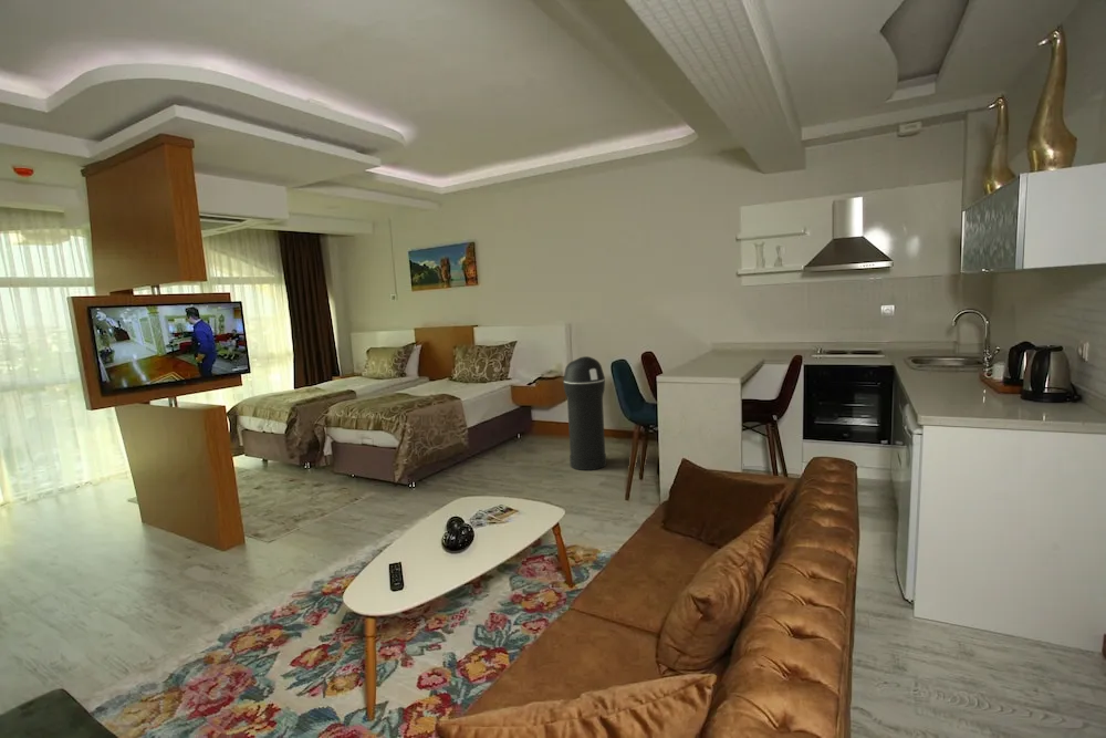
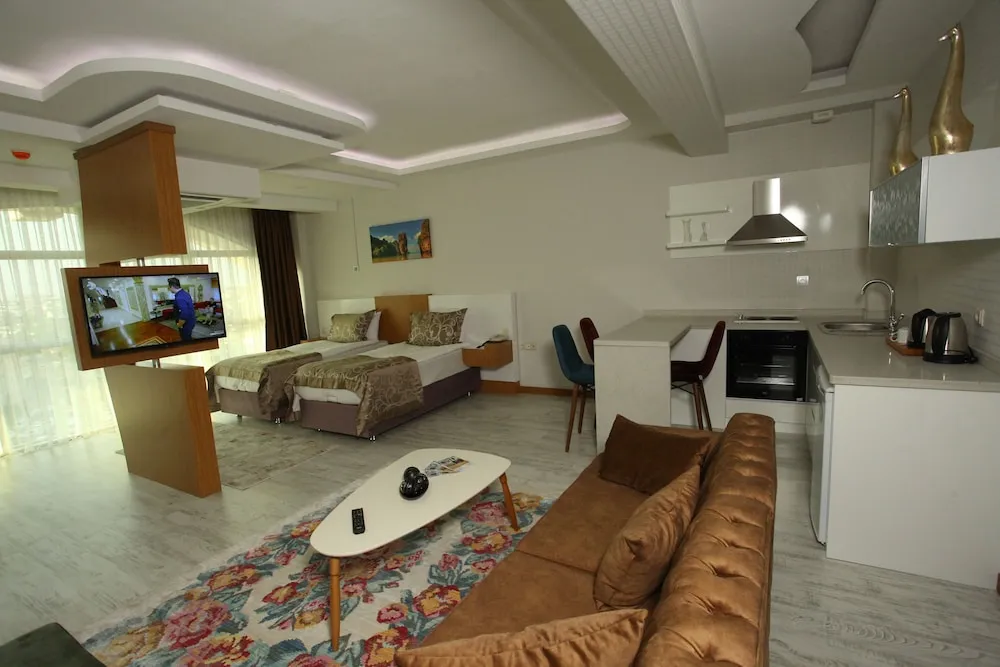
- trash can (586, 410)
